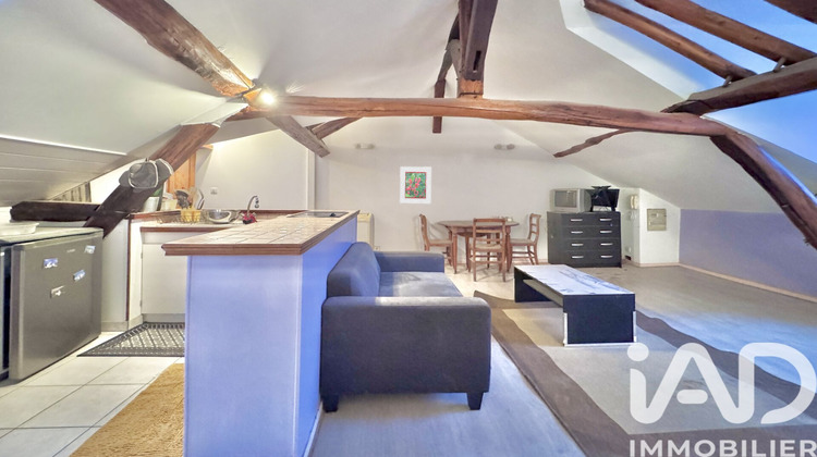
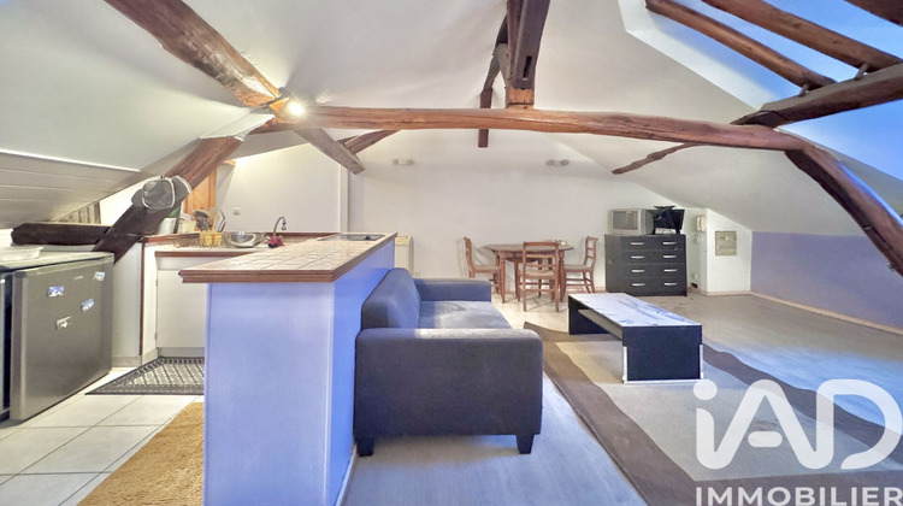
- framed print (415, 185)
